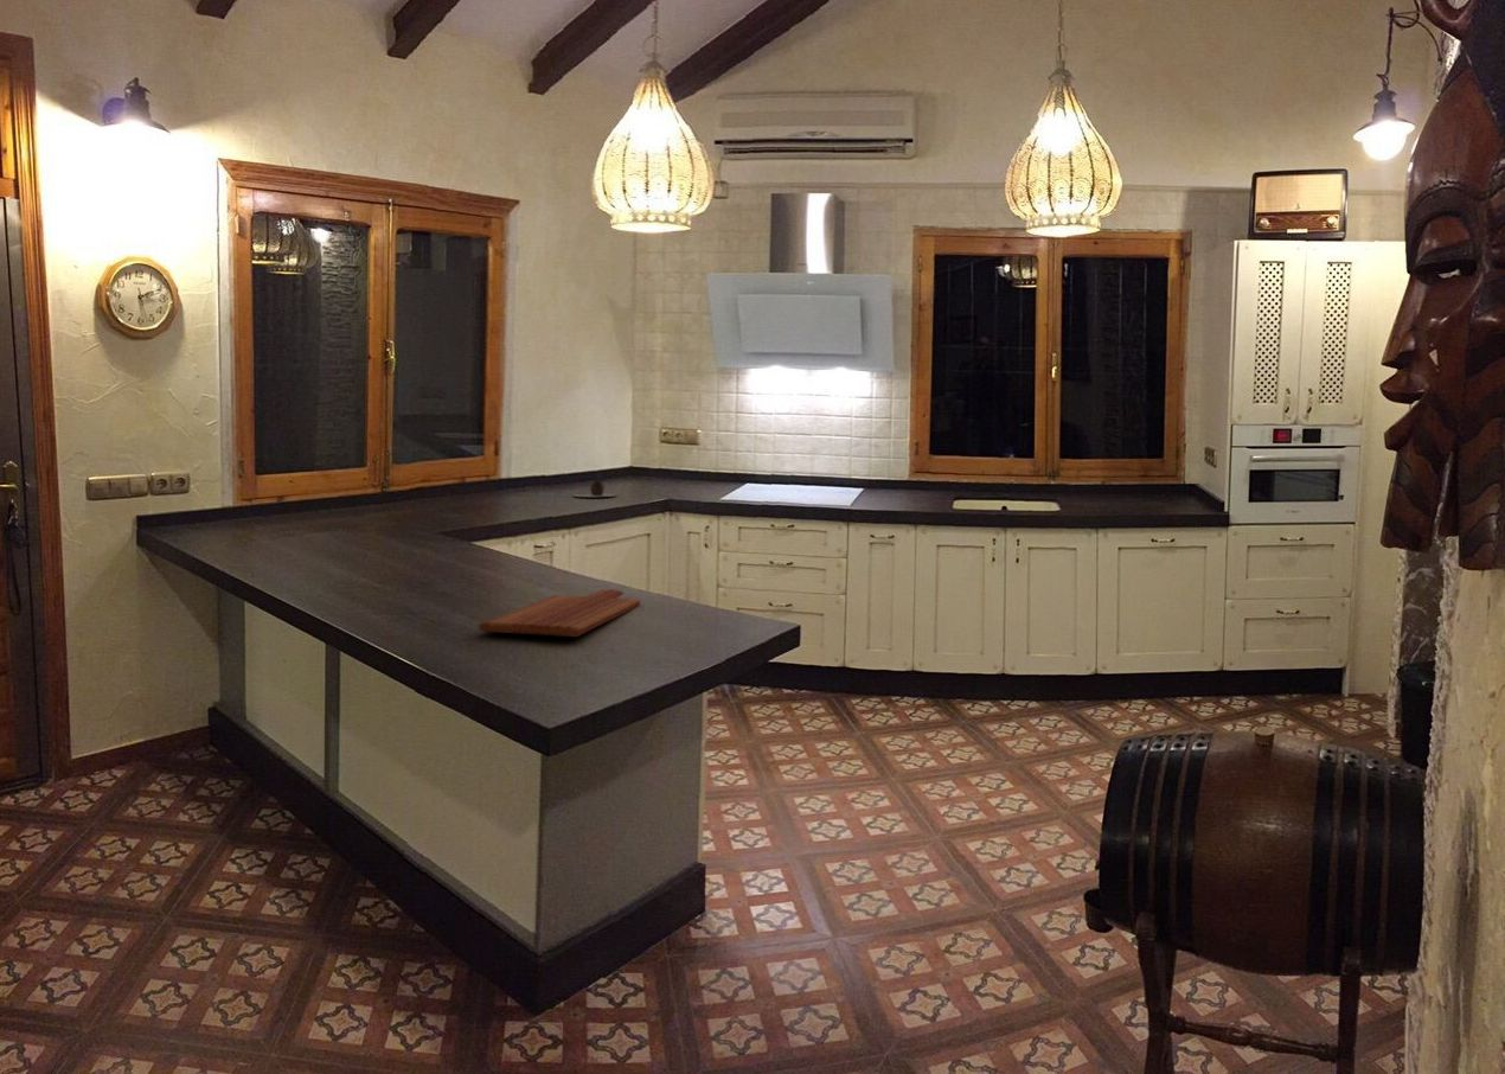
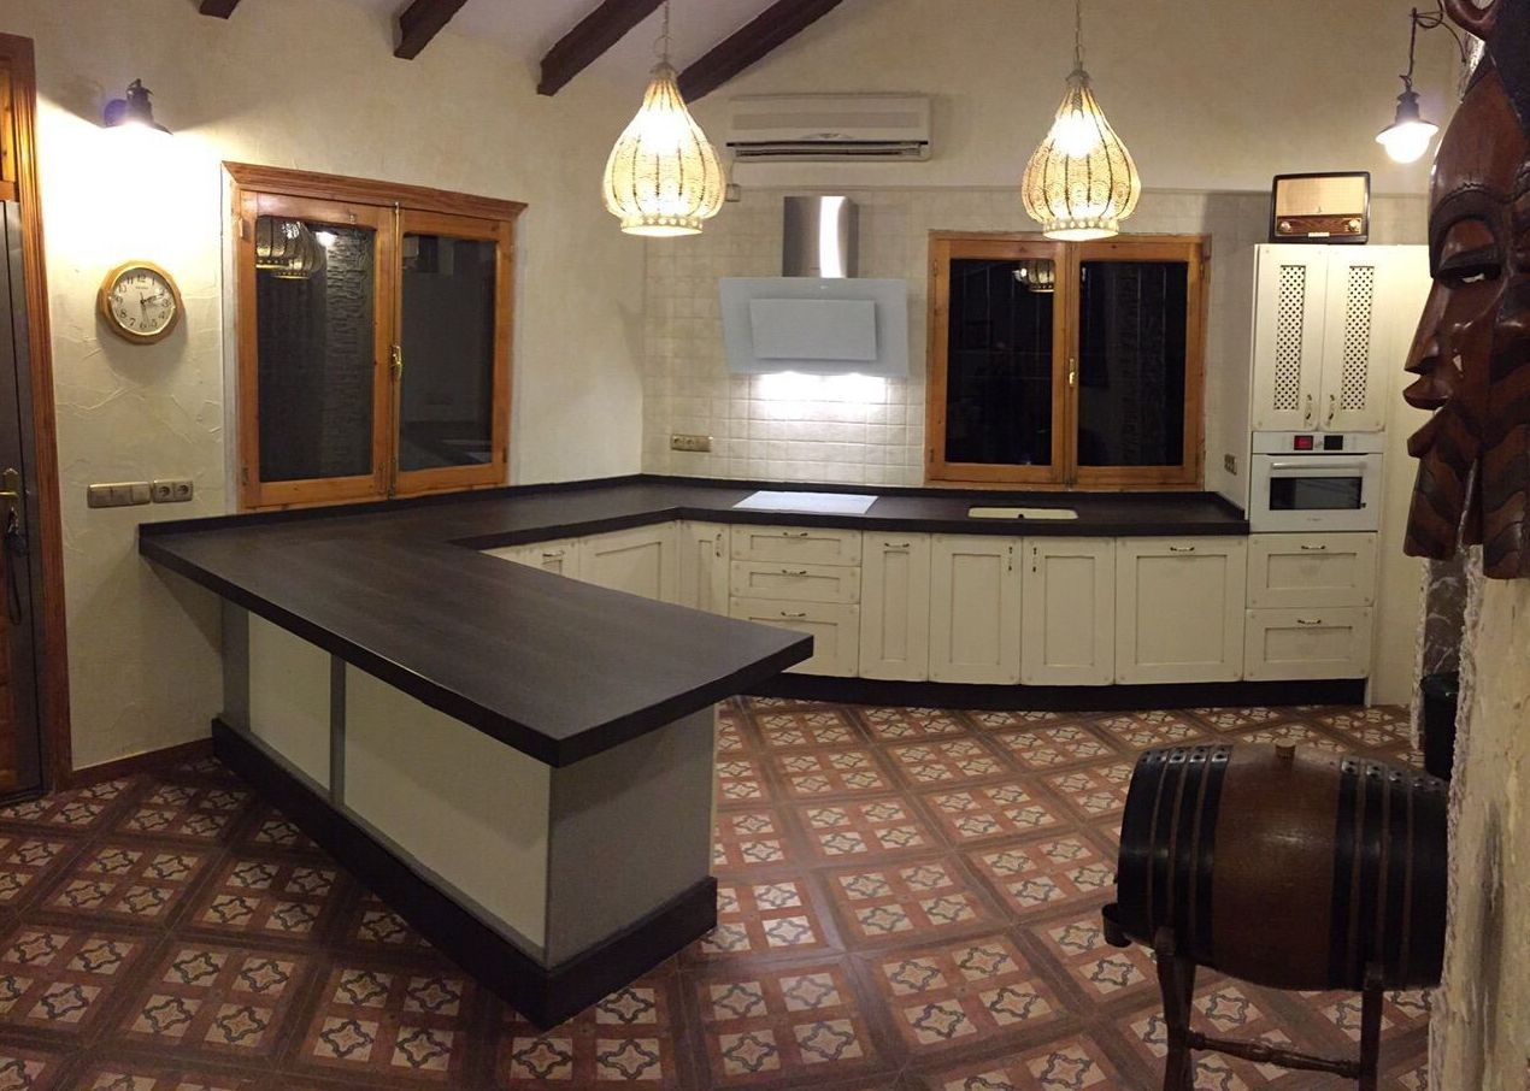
- teapot (595, 485)
- cutting board (566, 613)
